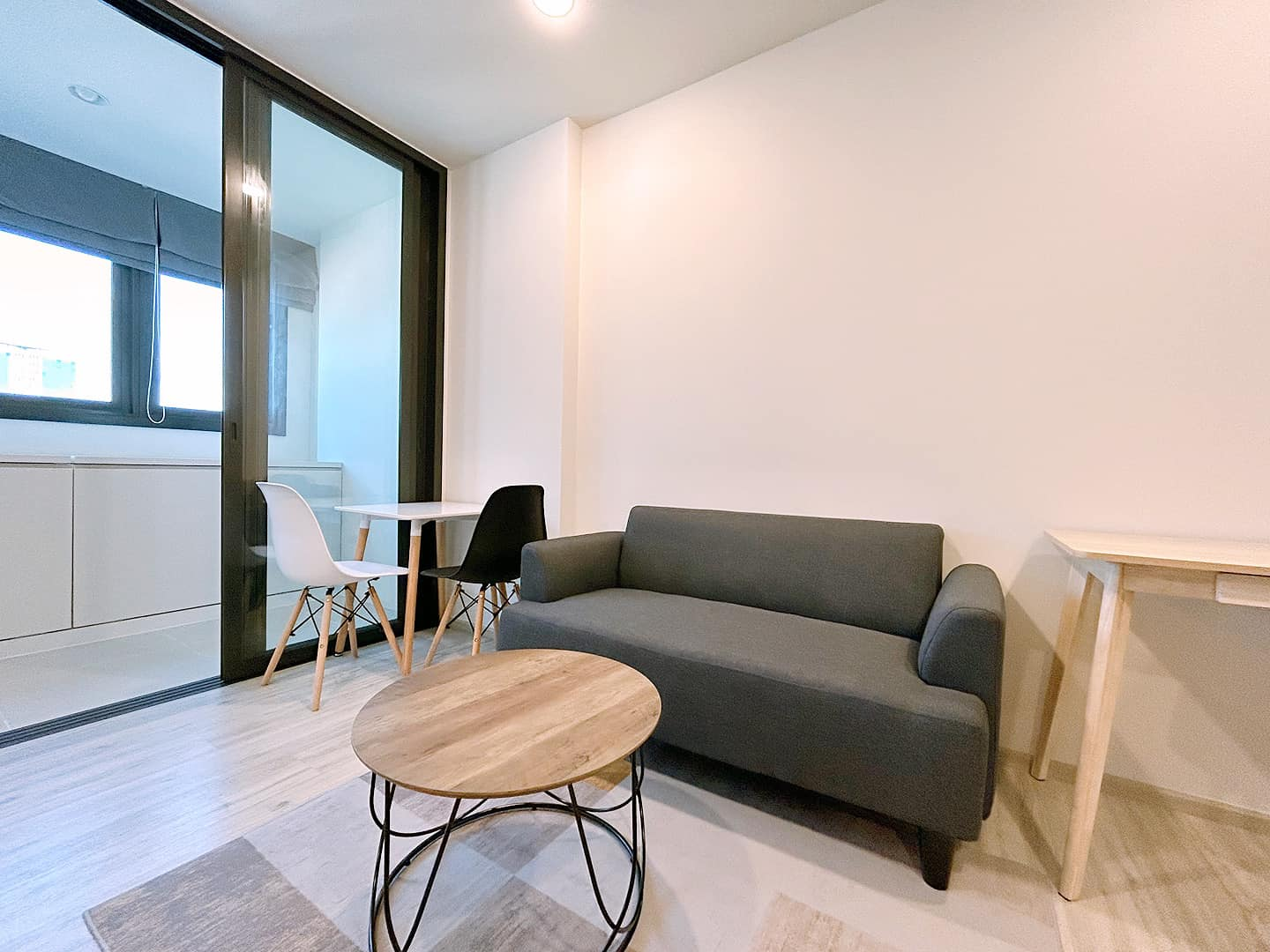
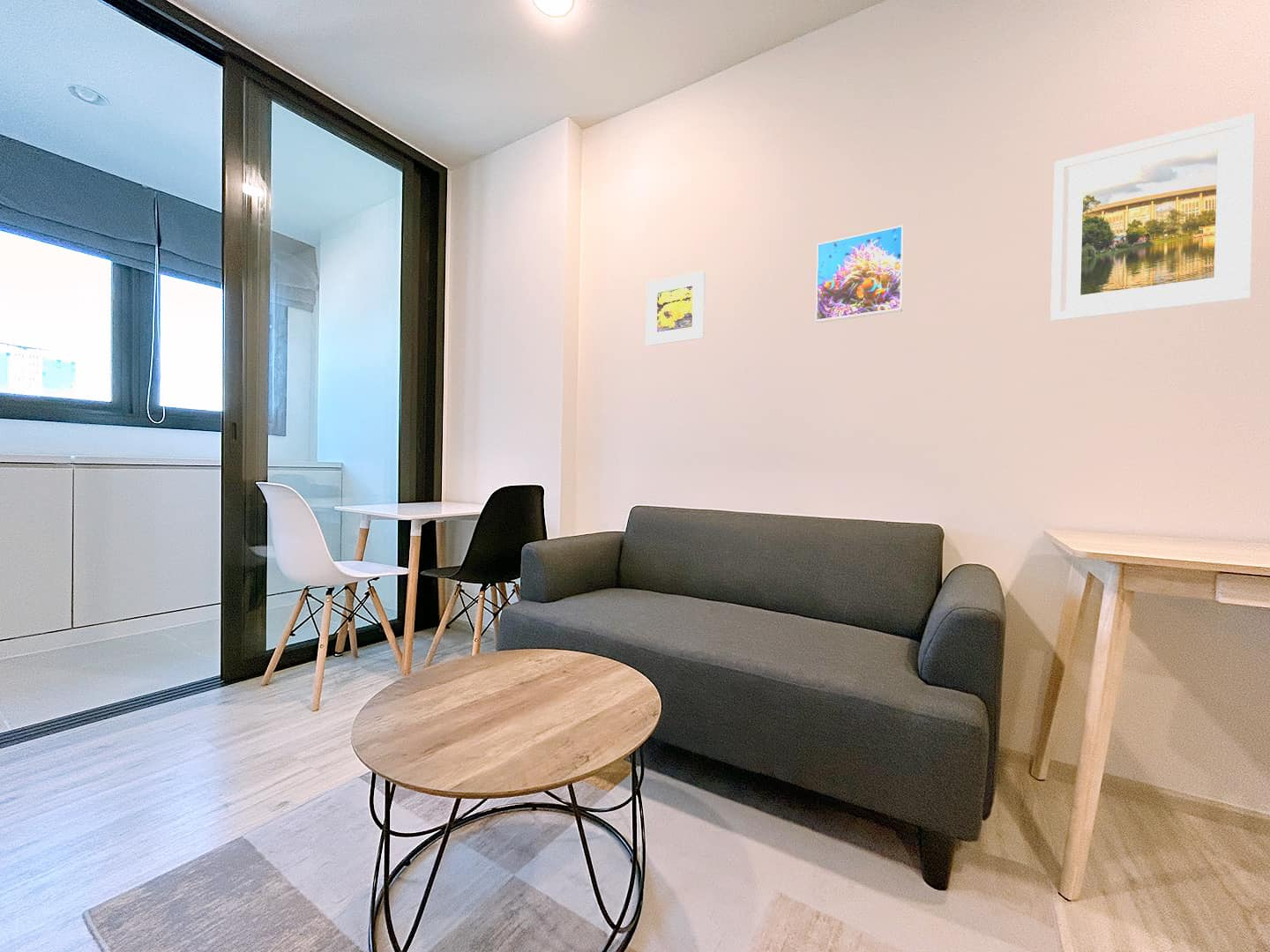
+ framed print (675, 309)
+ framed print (858, 276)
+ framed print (1145, 226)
